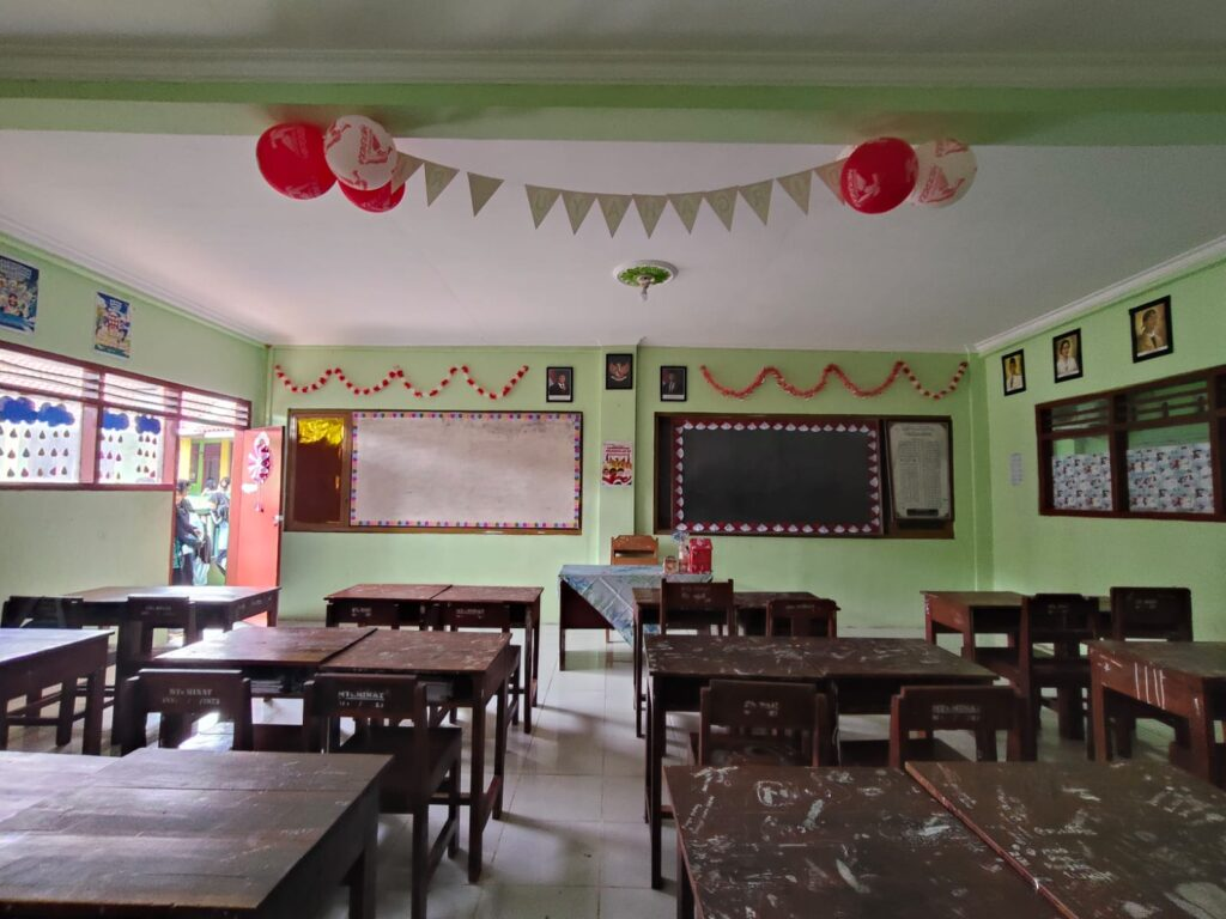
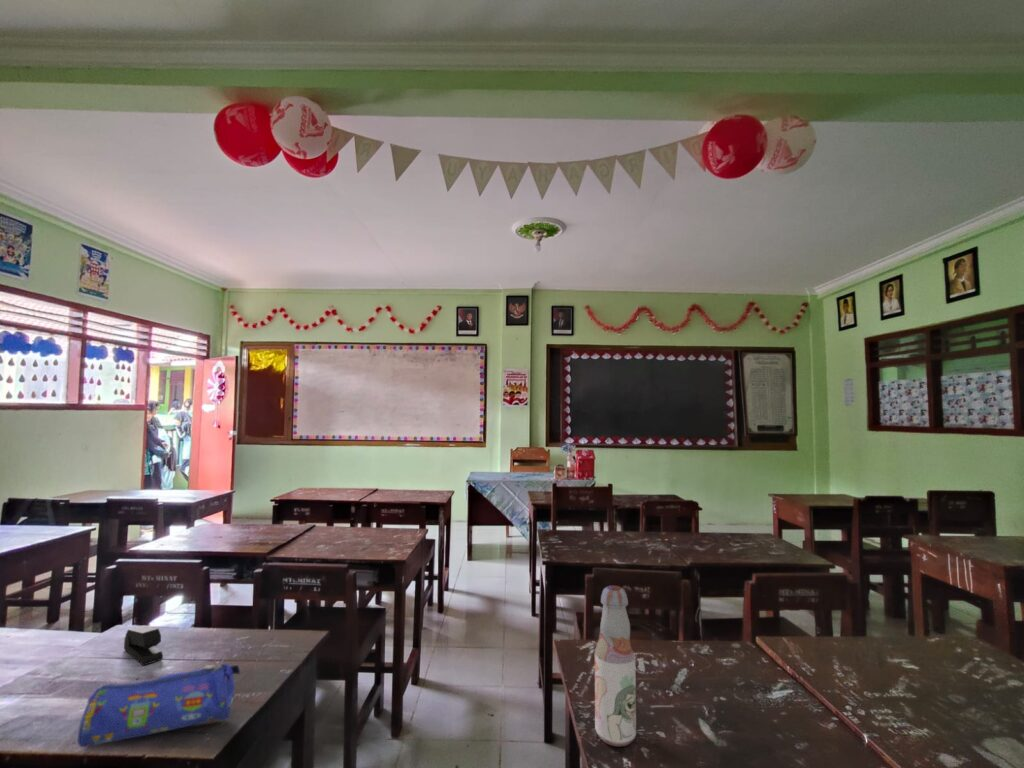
+ pencil case (164, 700)
+ stapler (143, 640)
+ bottle (614, 660)
